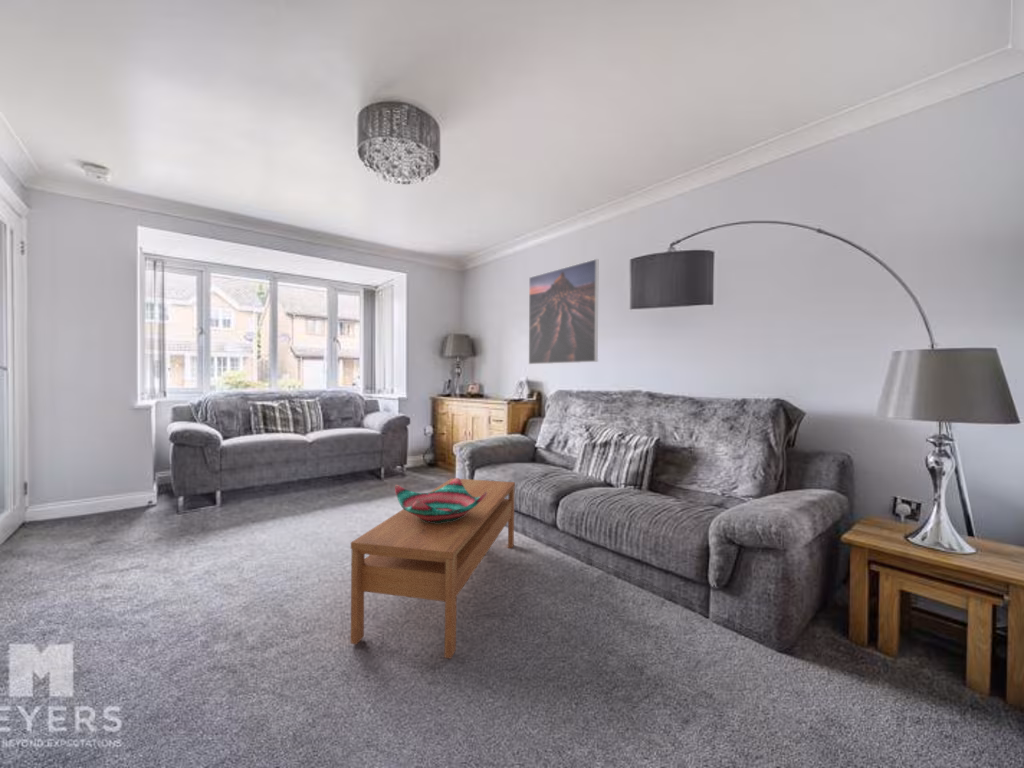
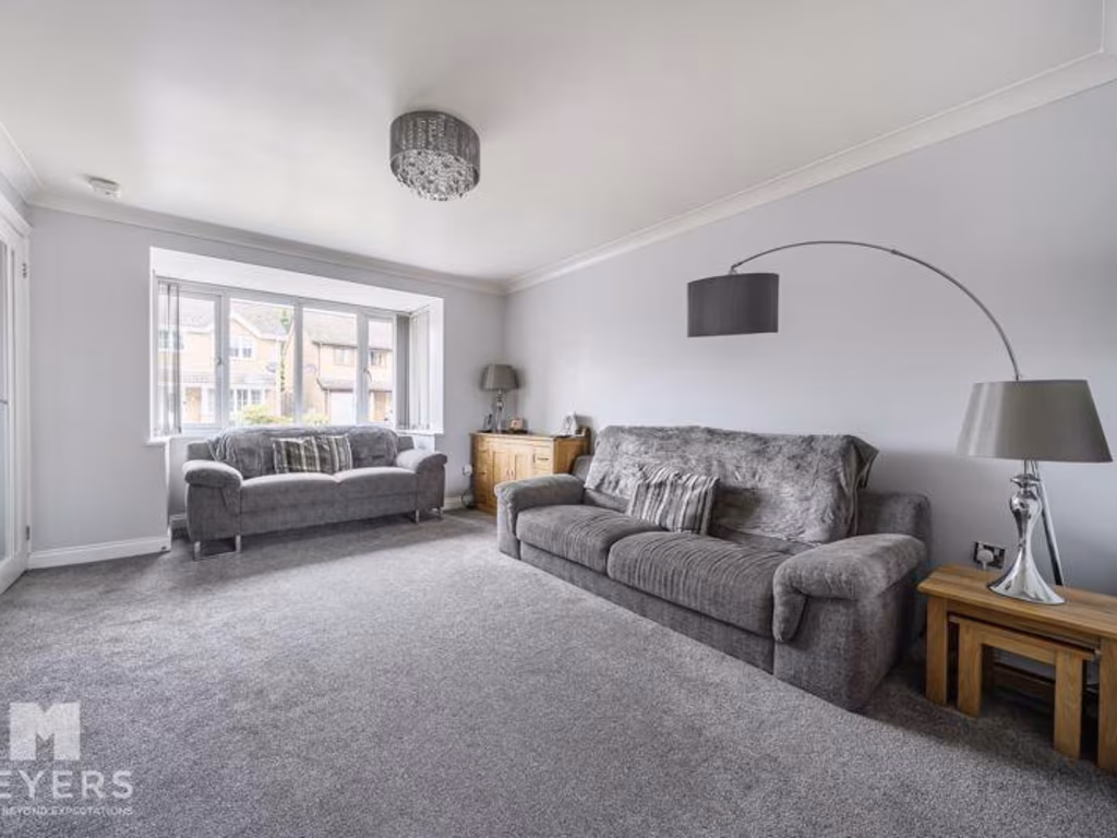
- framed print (560, 316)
- coffee table (451, 544)
- decorative bowl (439, 502)
